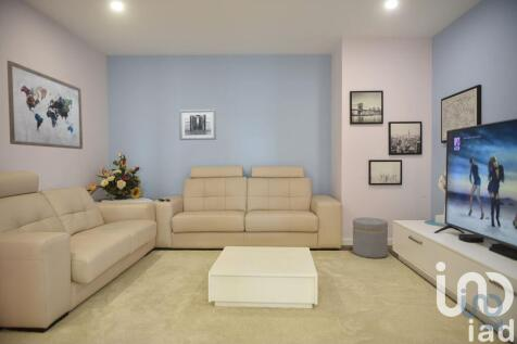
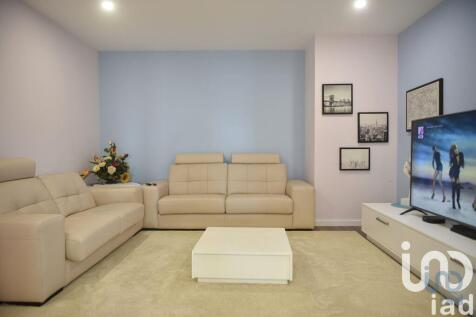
- wall art (198, 125)
- ottoman (369, 237)
- wall art (51, 112)
